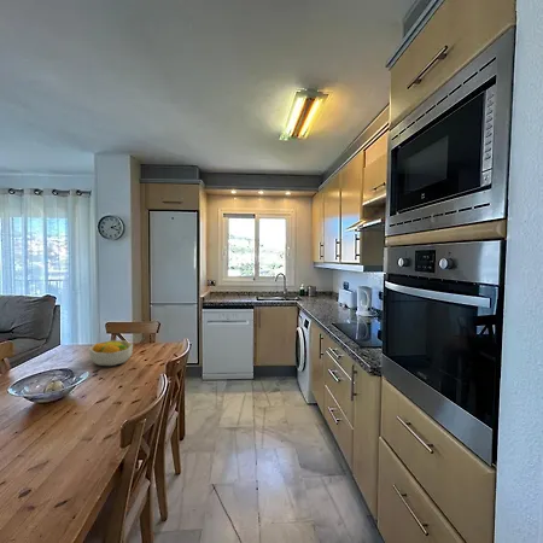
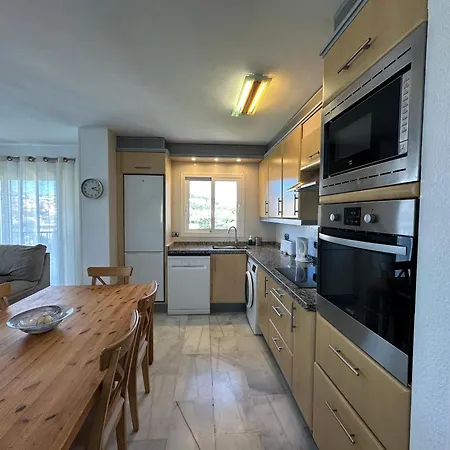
- fruit bowl (111, 350)
